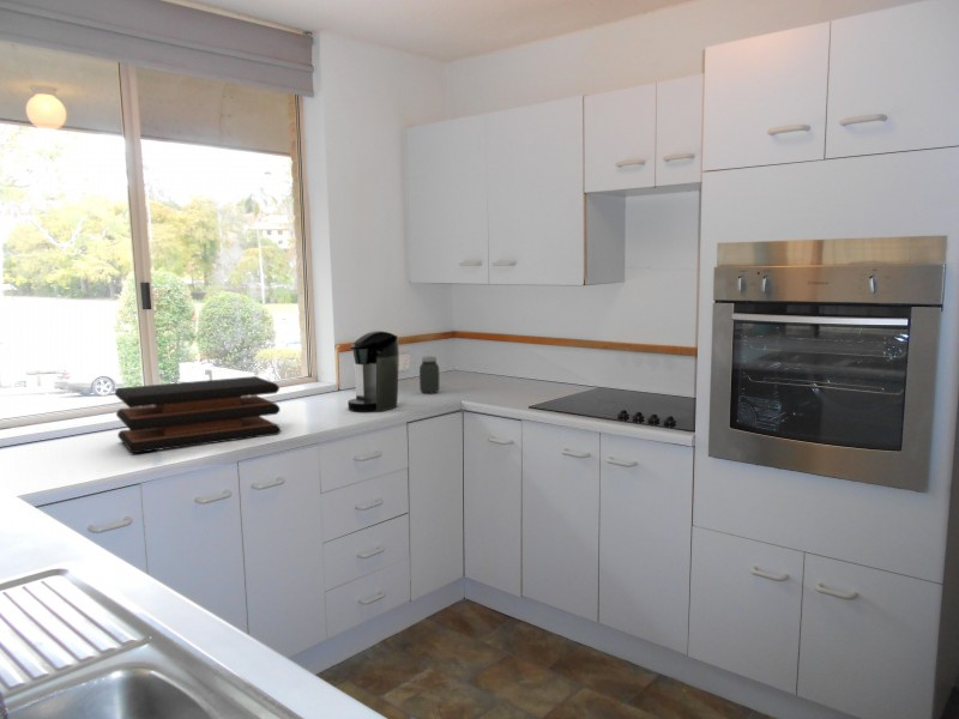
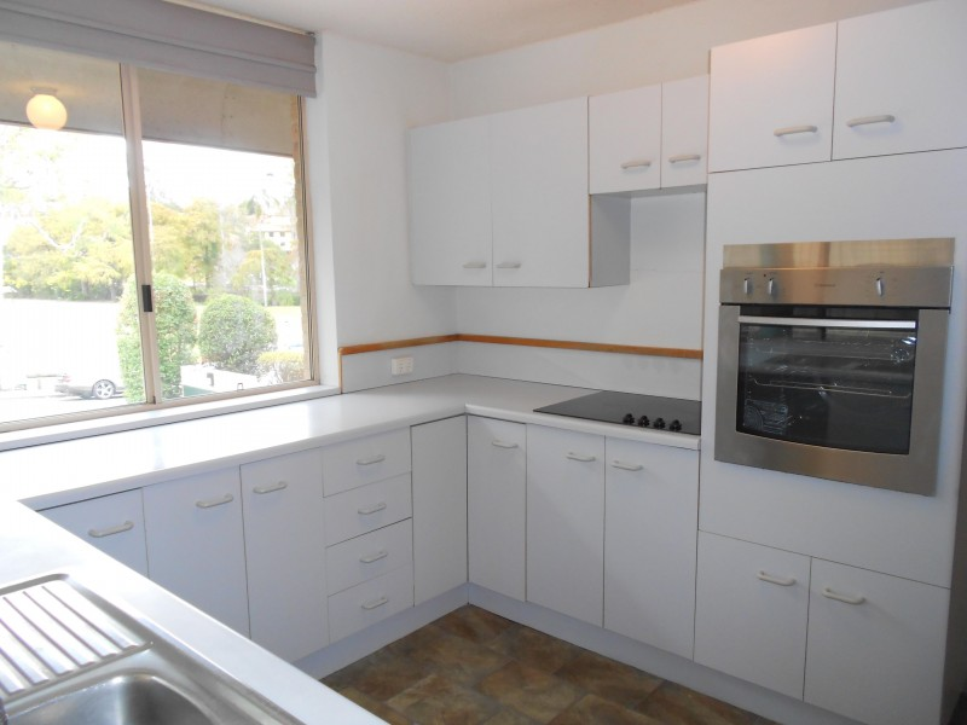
- coffee maker (368, 368)
- cutting board (199, 411)
- jar (429, 374)
